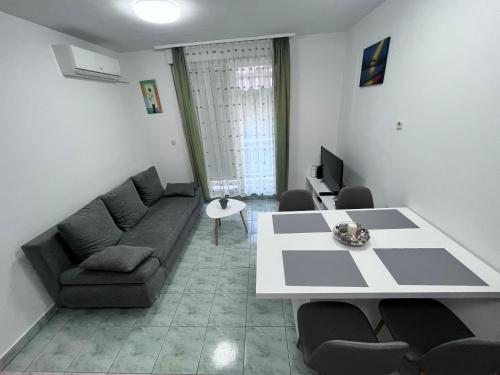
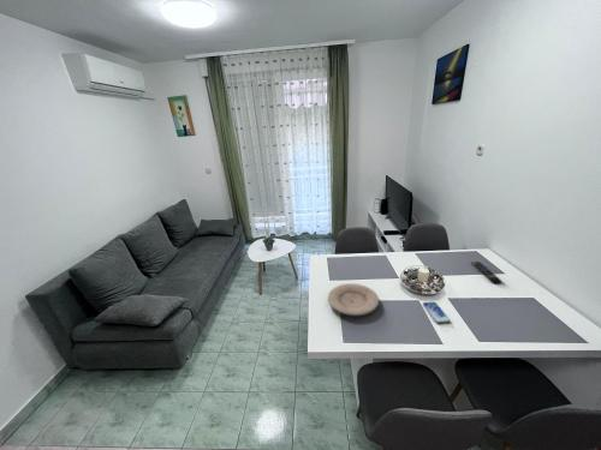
+ smartphone (435, 312)
+ remote control (484, 271)
+ plate (352, 300)
